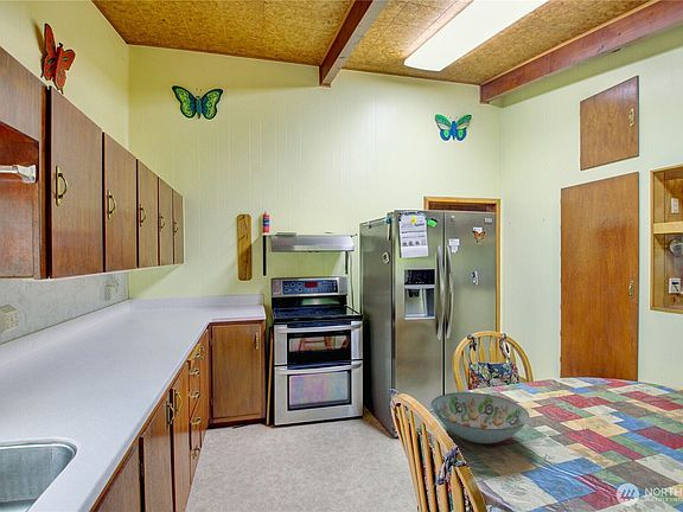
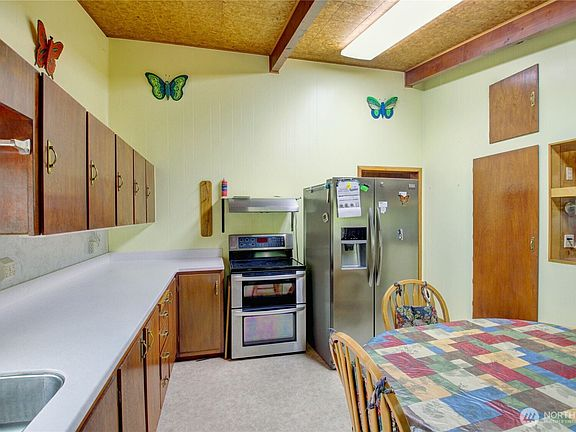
- decorative bowl (478, 422)
